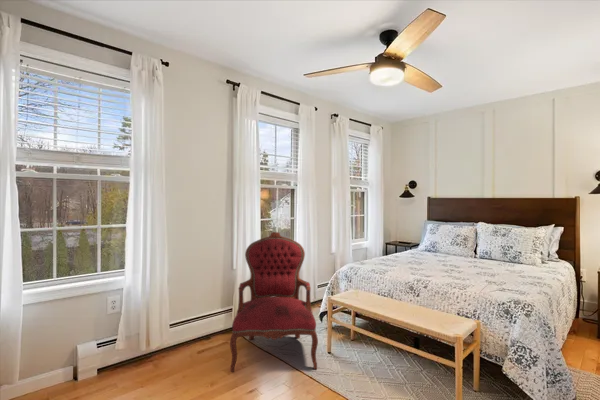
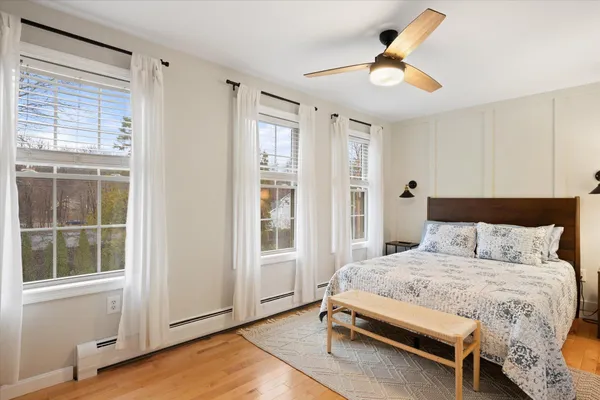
- armchair (274, 292)
